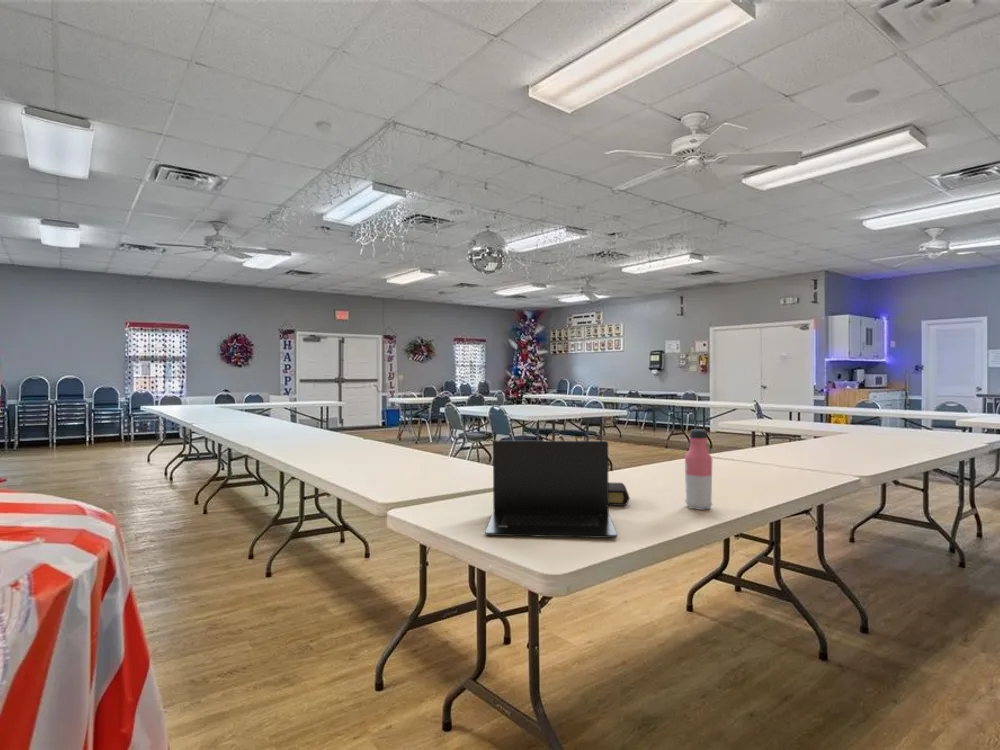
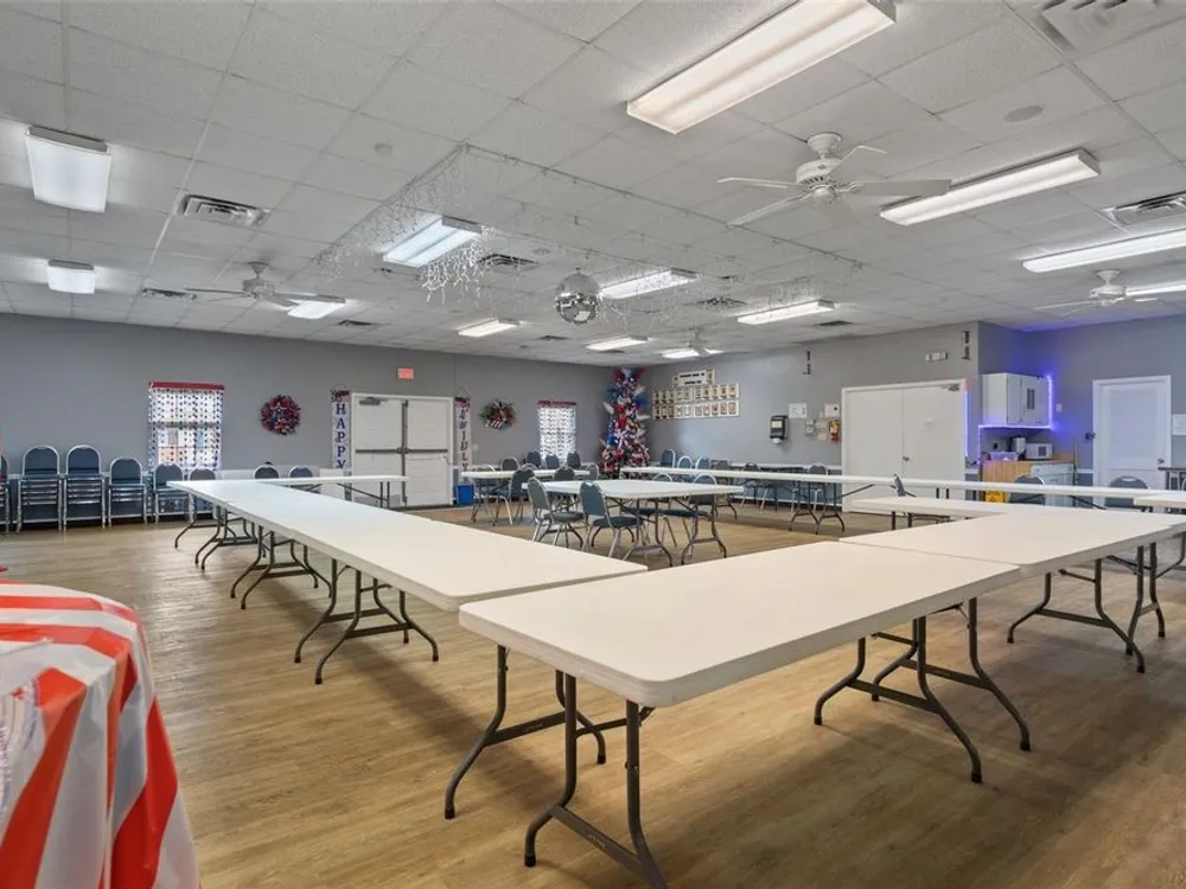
- book (608, 493)
- water bottle (698, 468)
- laptop (550, 485)
